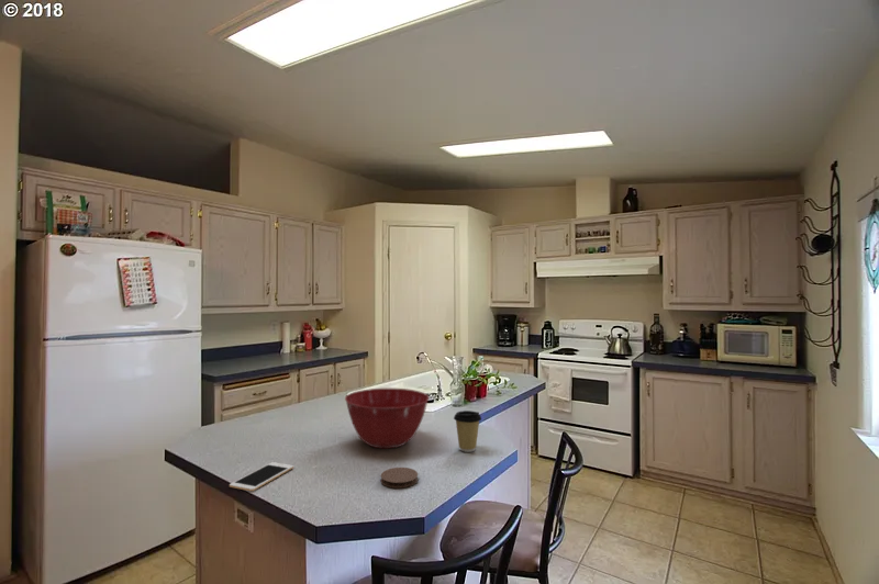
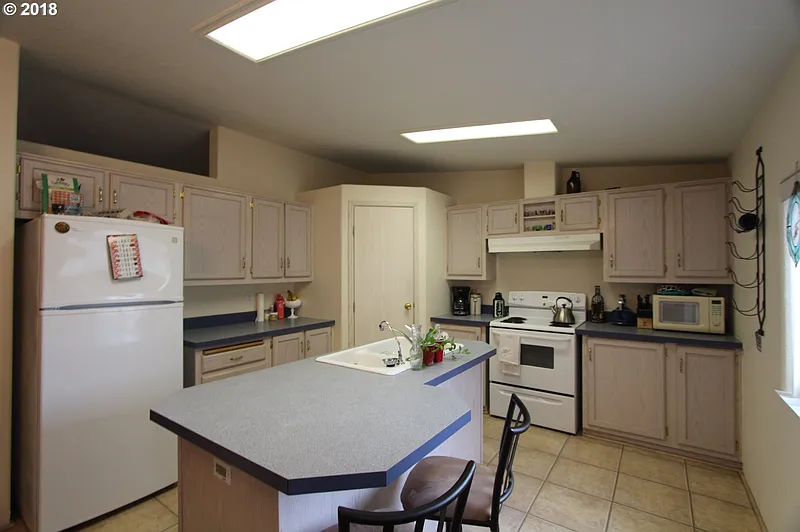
- coaster (399, 476)
- mixing bowl (387, 418)
- cell phone (263, 475)
- coffee cup (467, 430)
